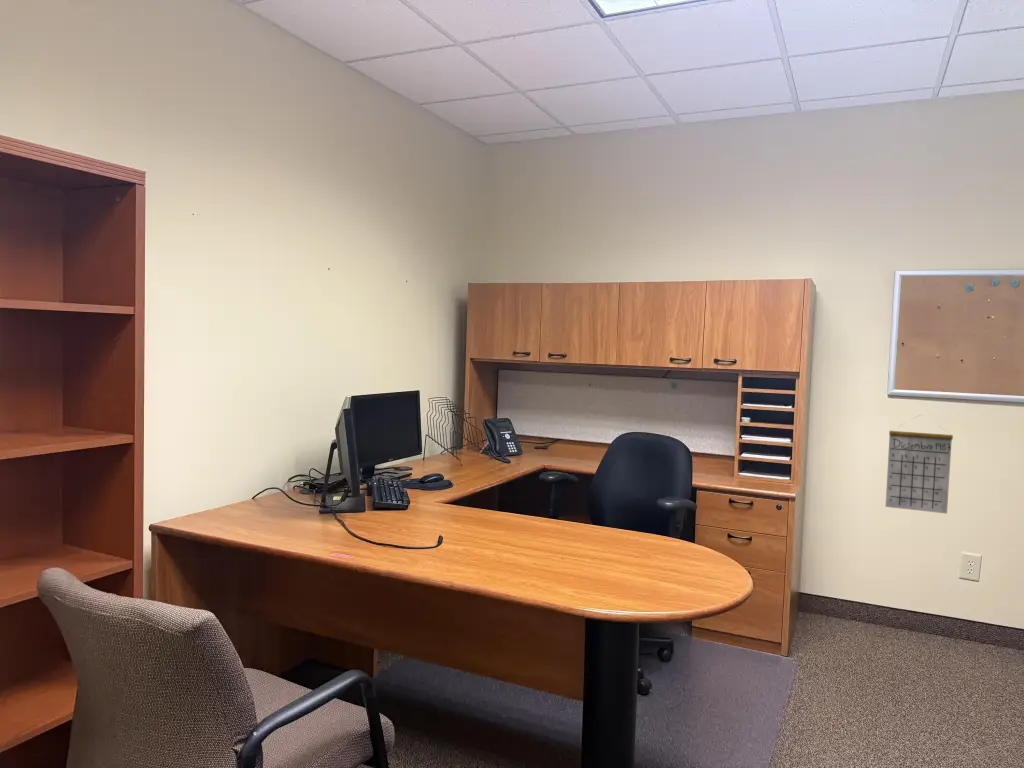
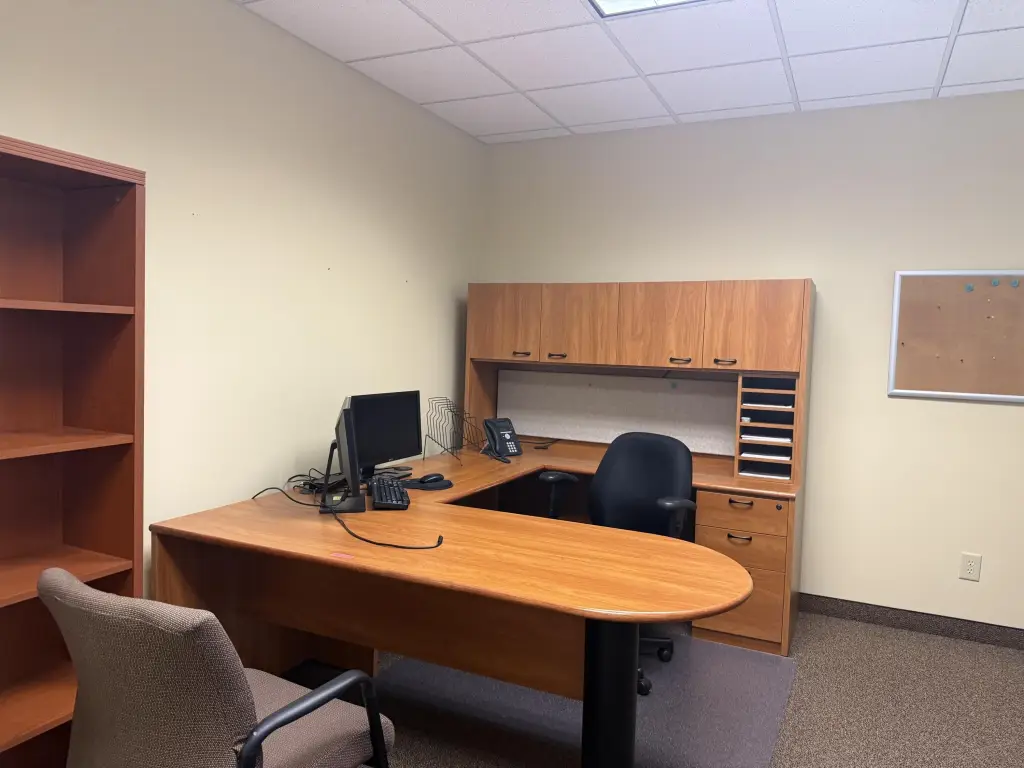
- calendar (918, 462)
